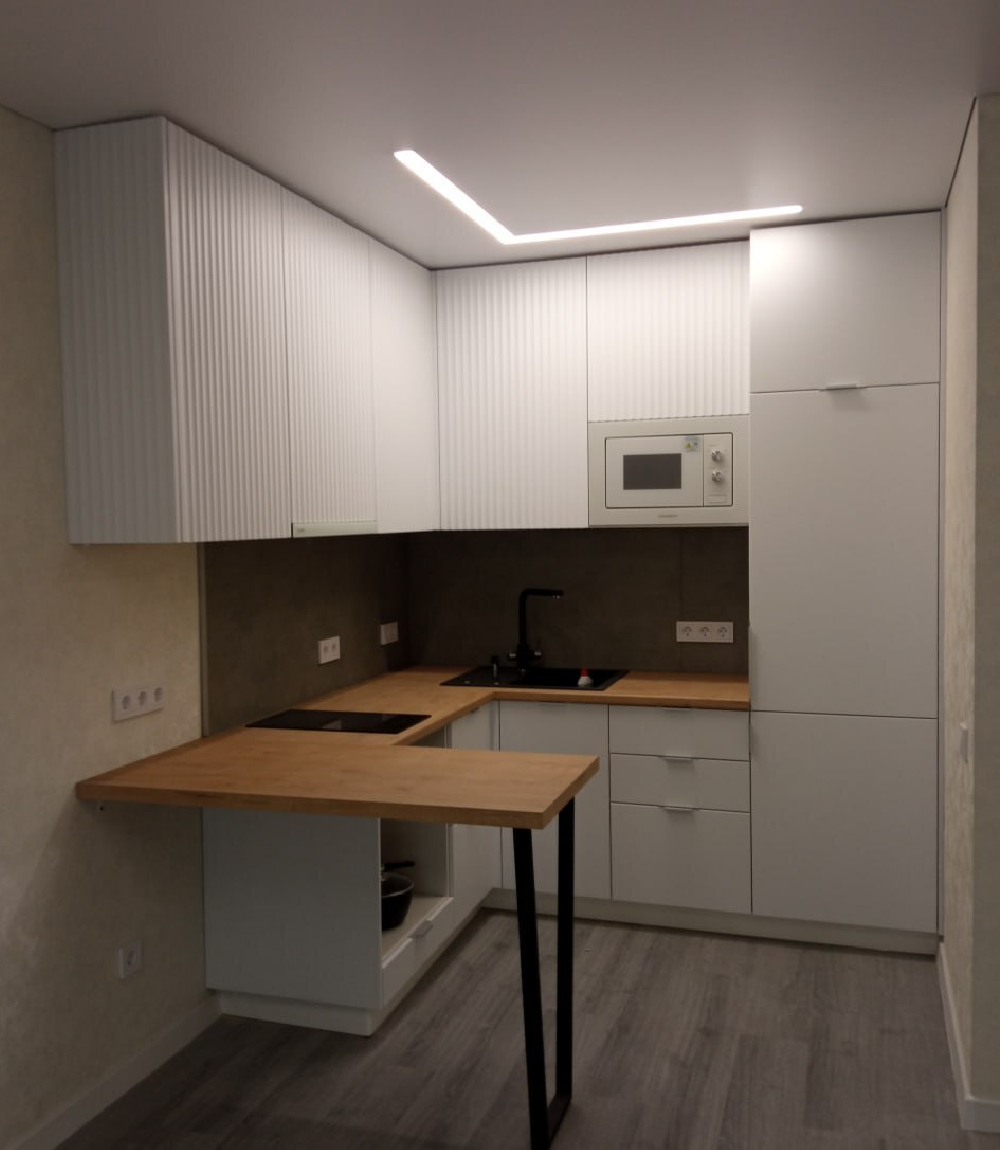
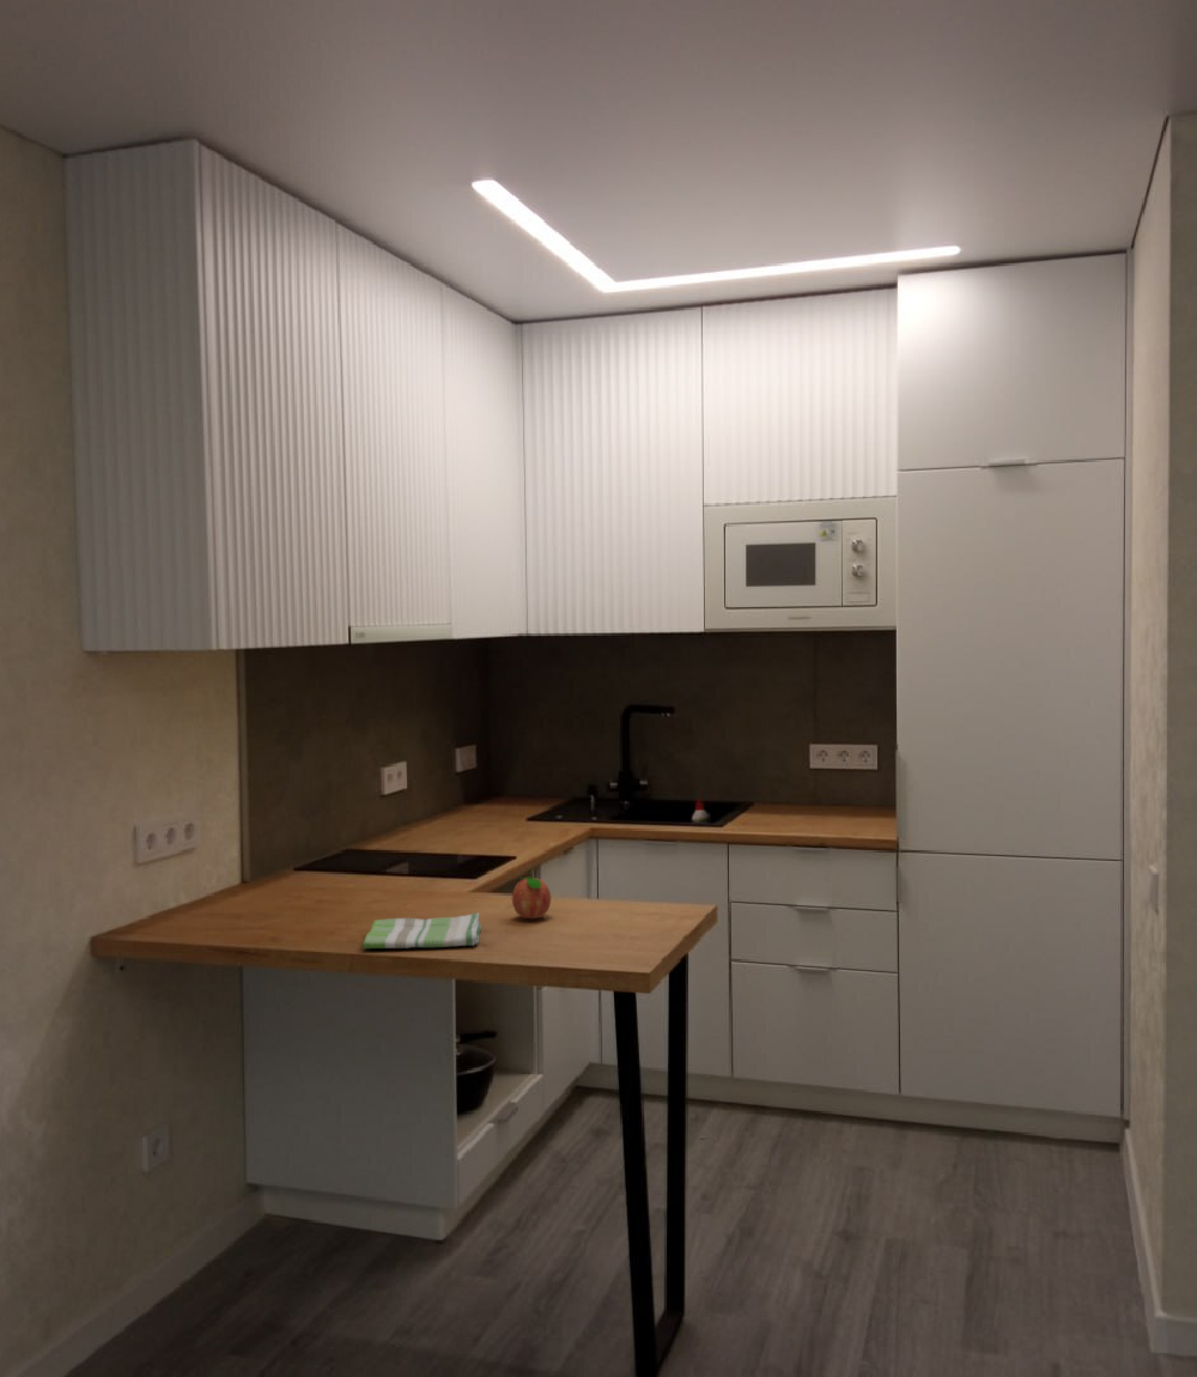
+ fruit (531, 894)
+ dish towel (424, 929)
